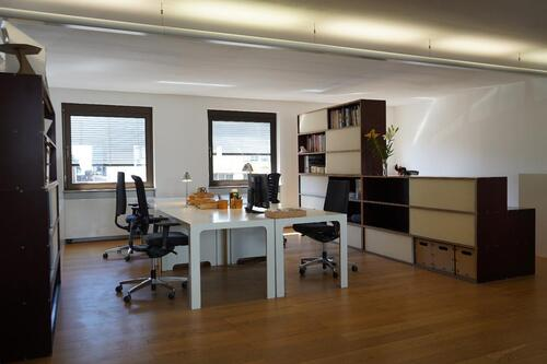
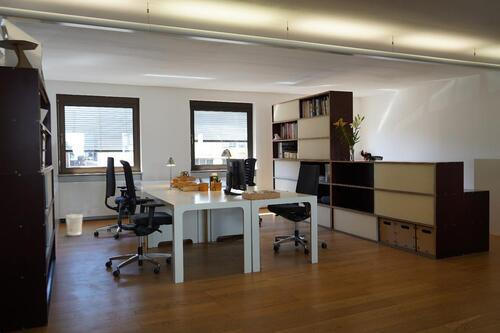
+ wastebasket (74, 225)
